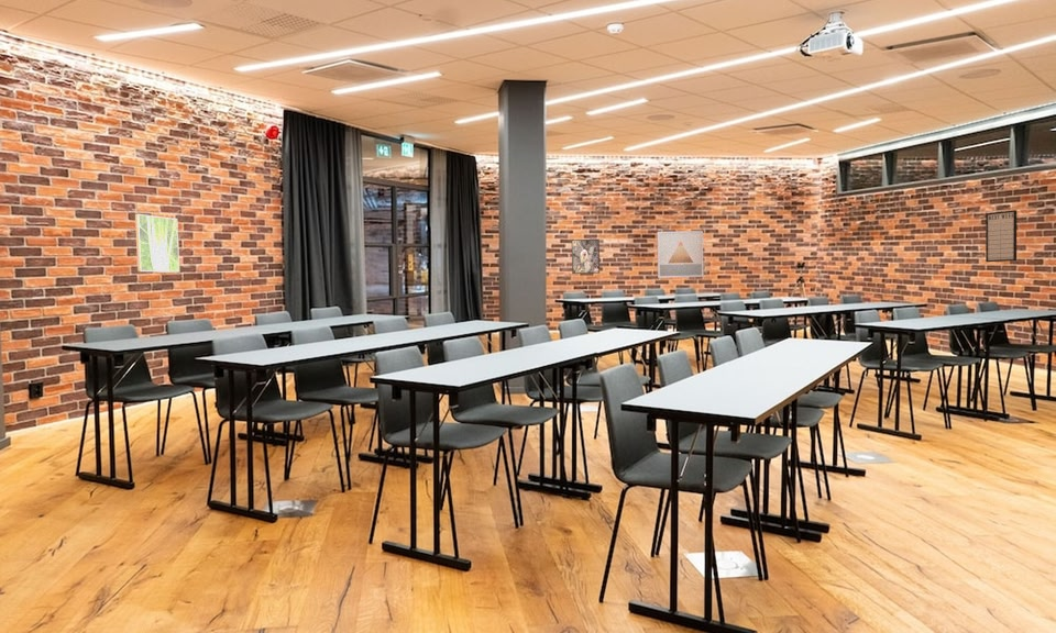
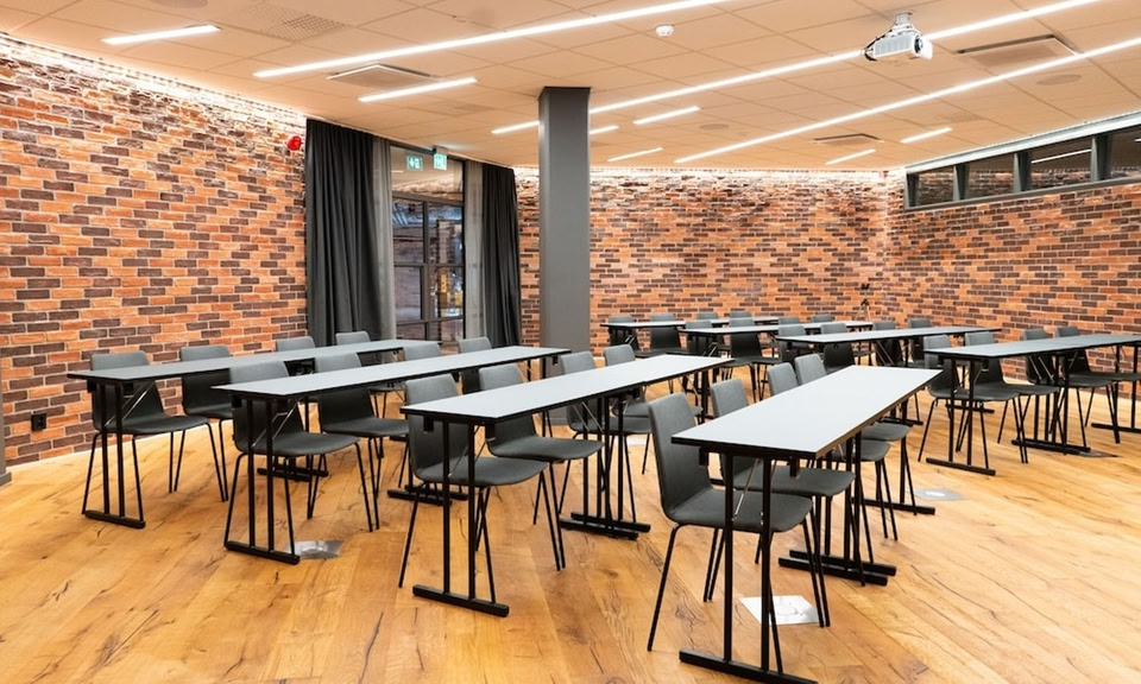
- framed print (585, 256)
- writing board (1000, 236)
- wall art (680, 254)
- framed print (157, 244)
